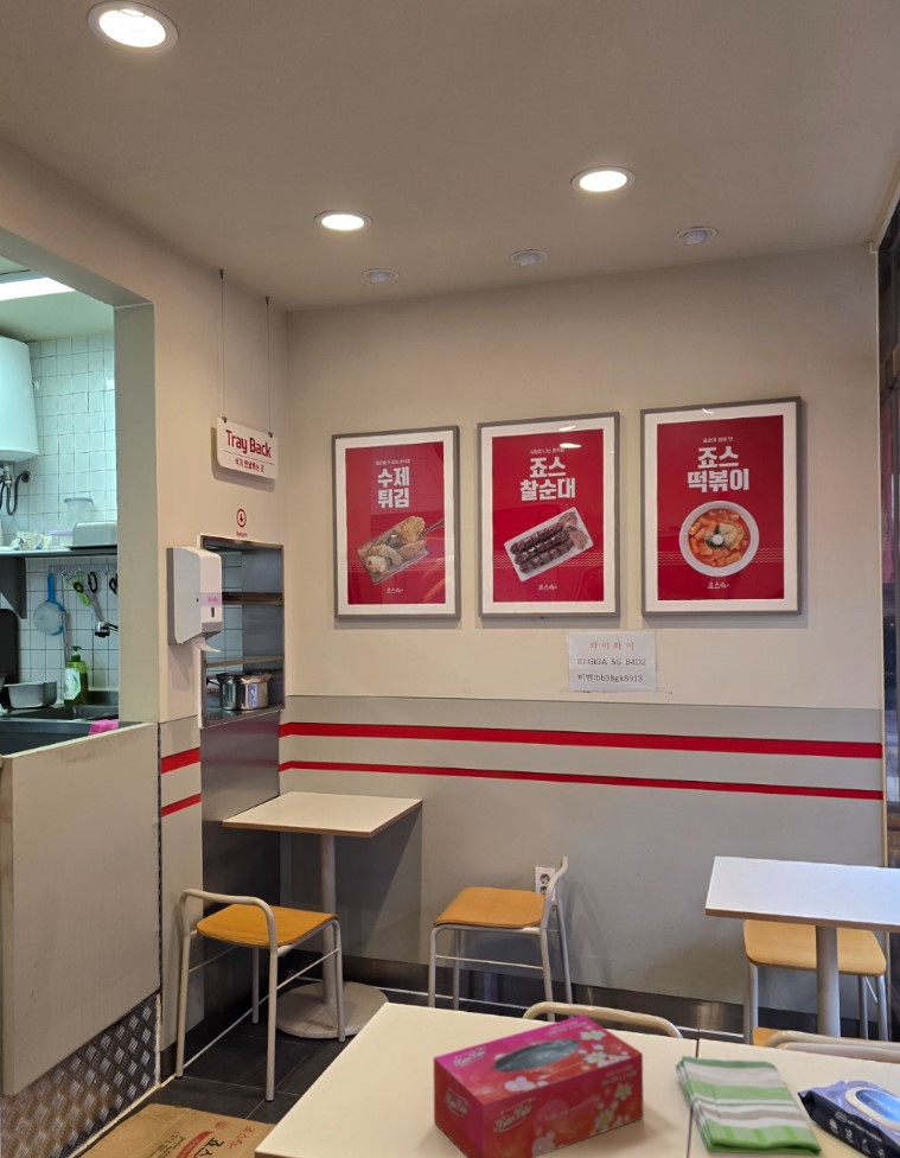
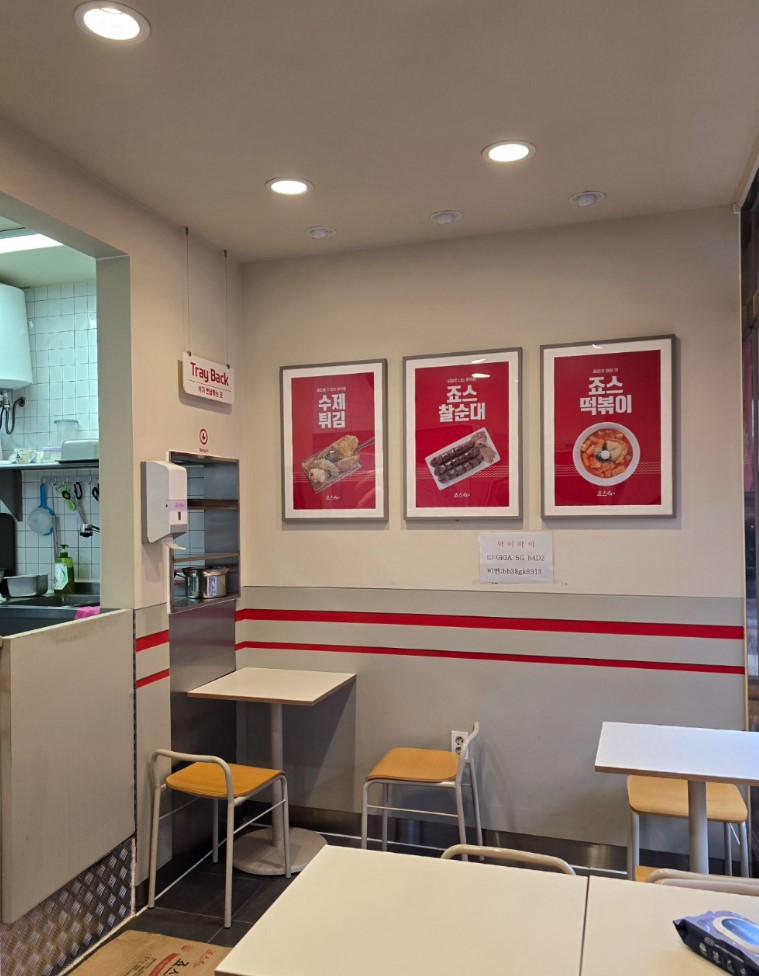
- tissue box (538, 1087)
- dish towel (743, 1101)
